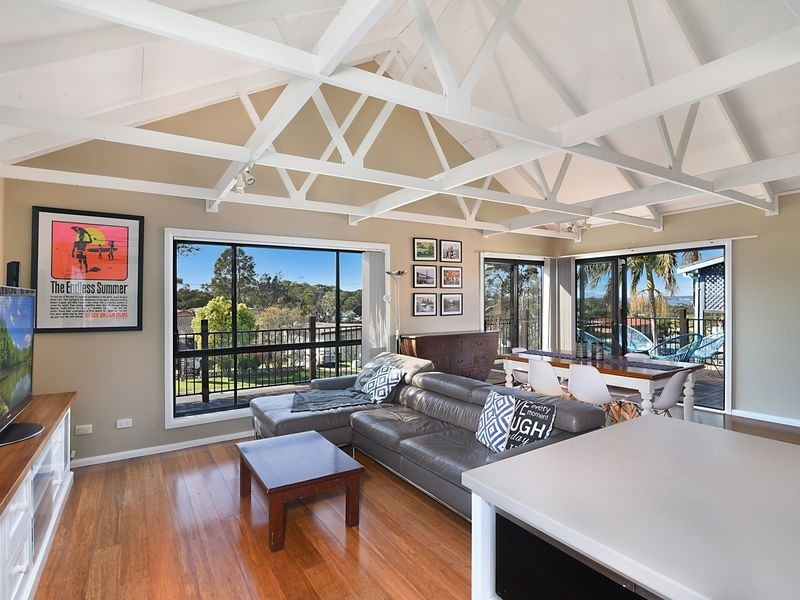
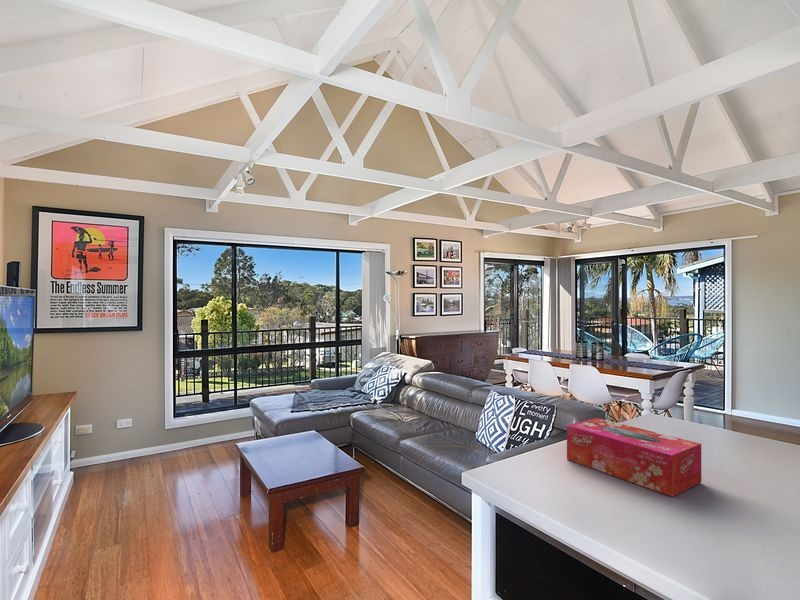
+ tissue box (629, 451)
